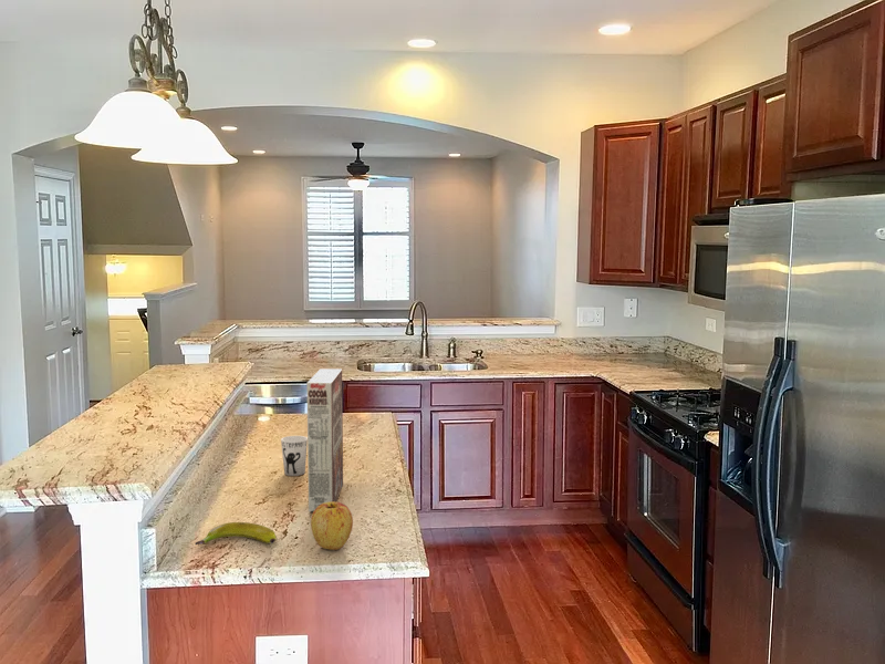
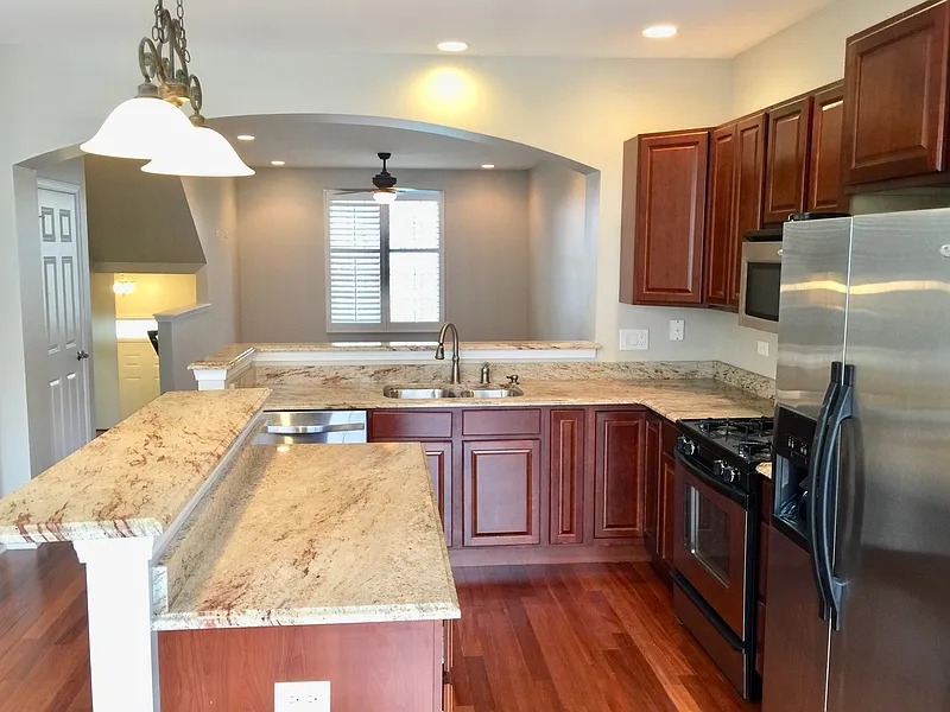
- apple (332, 525)
- cup (294, 455)
- banana (240, 533)
- cereal box (325, 436)
